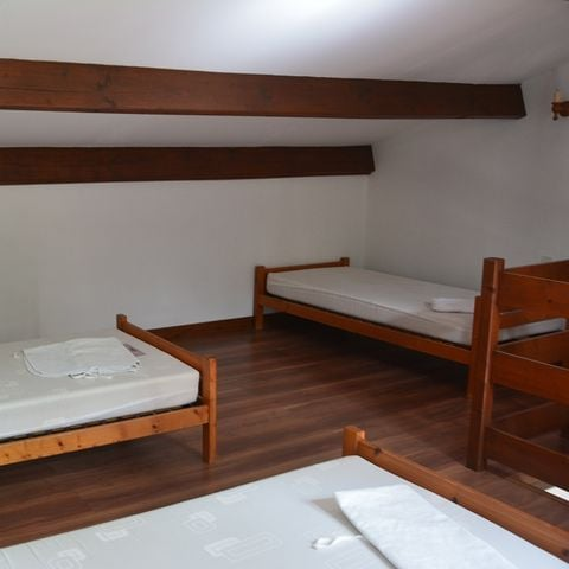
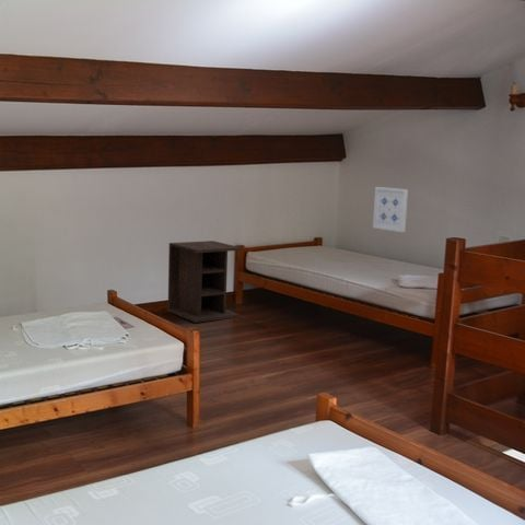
+ wall art (389, 209)
+ nightstand (203, 279)
